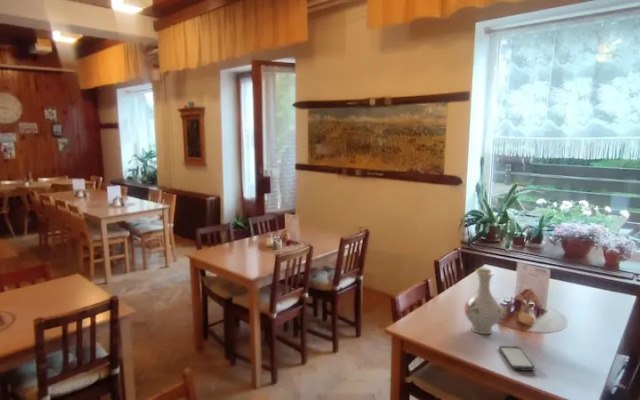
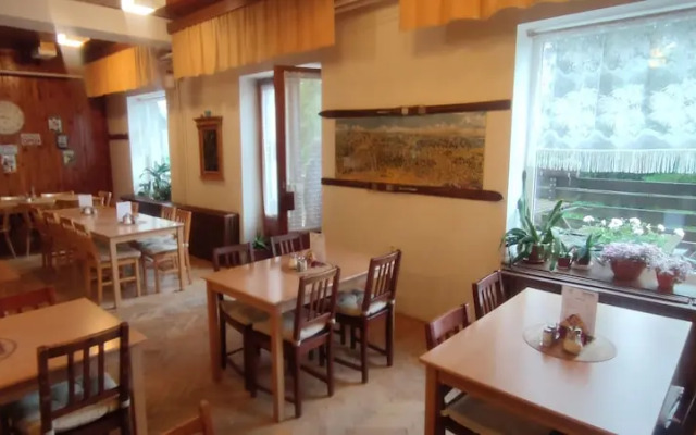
- vase (483, 300)
- smartphone (516, 357)
